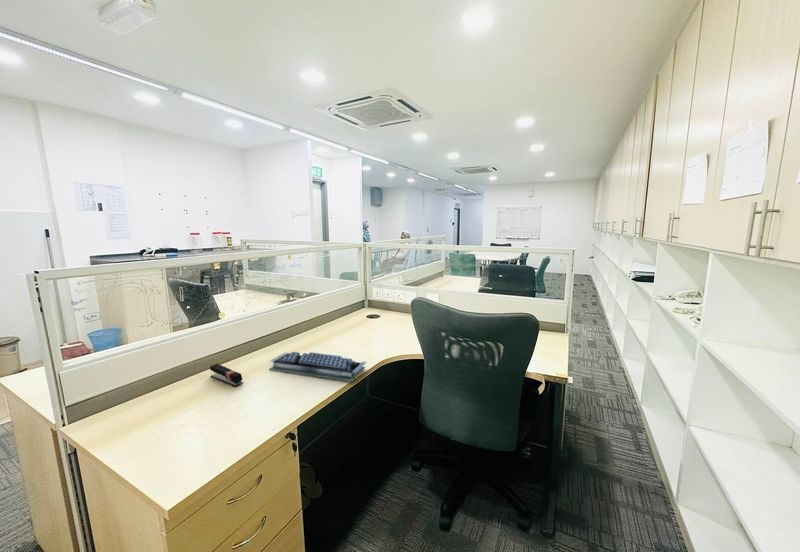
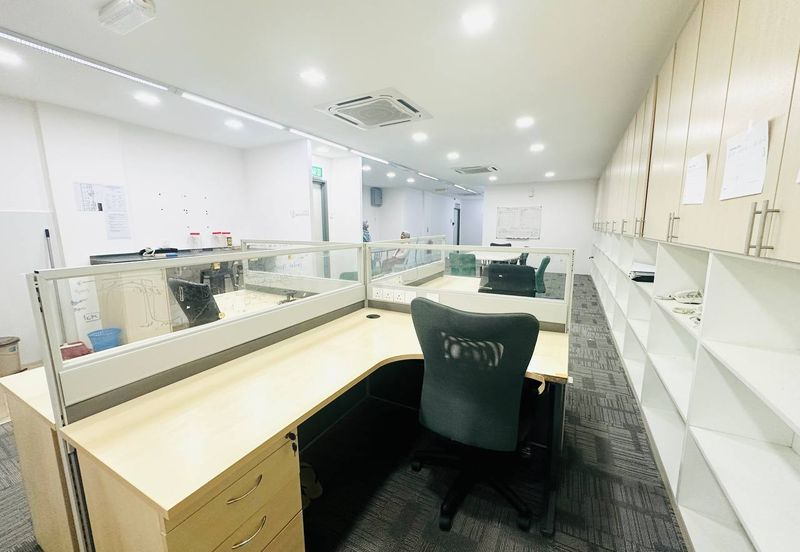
- stapler (225, 374)
- computer keyboard (317, 363)
